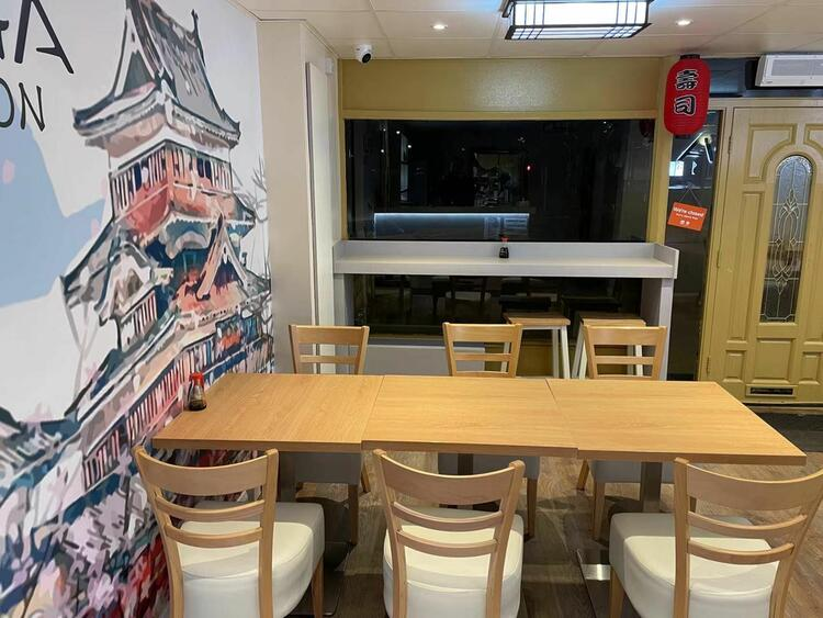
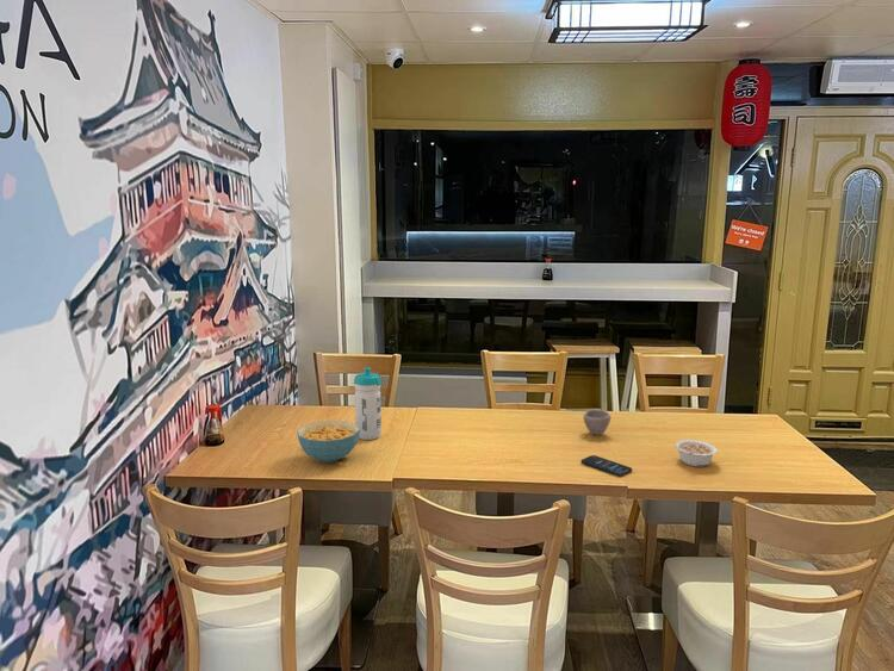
+ smartphone (606, 465)
+ cup (595, 422)
+ cereal bowl (329, 445)
+ water bottle (367, 402)
+ legume (696, 453)
